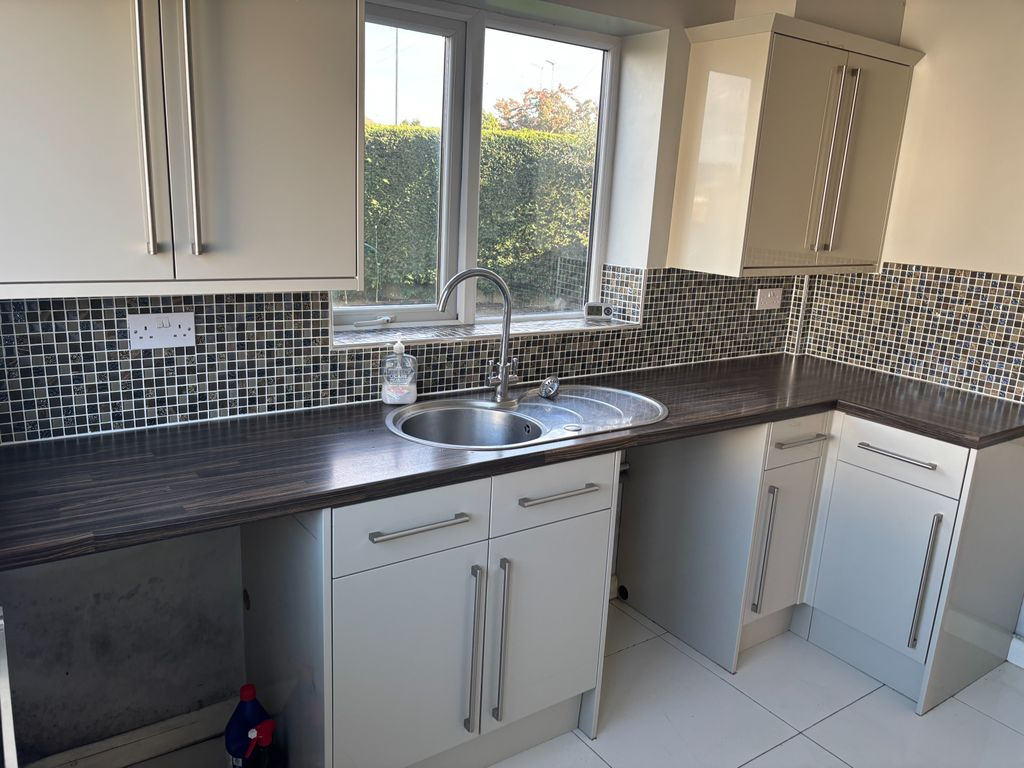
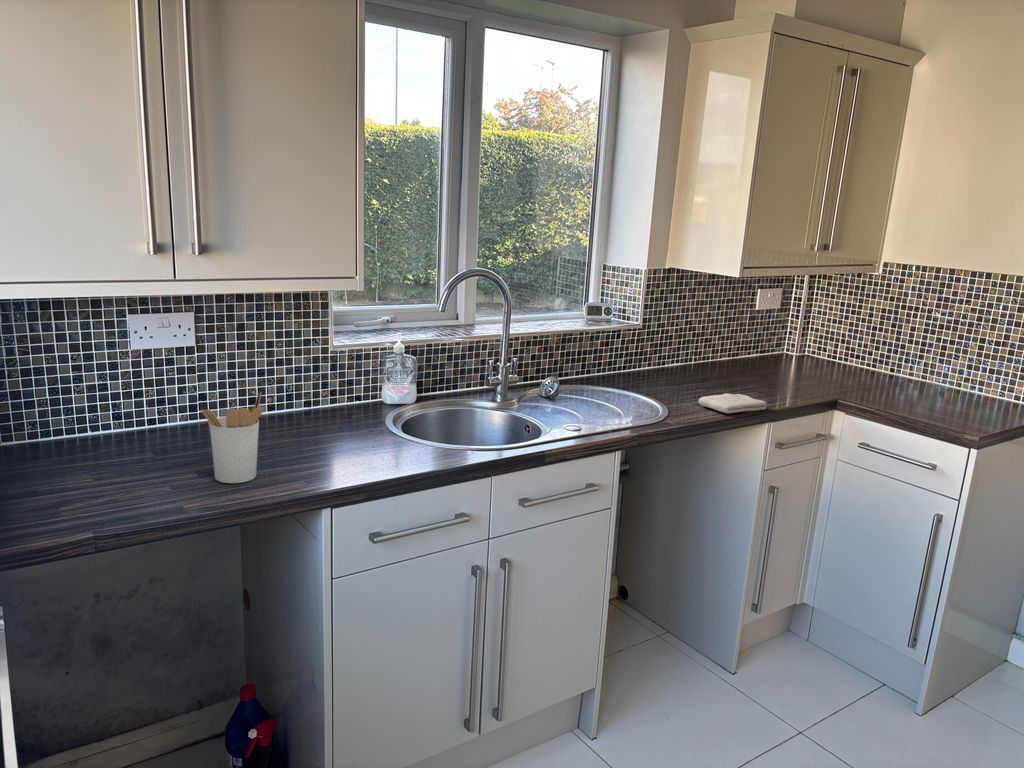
+ utensil holder (238, 438)
+ washcloth (733, 402)
